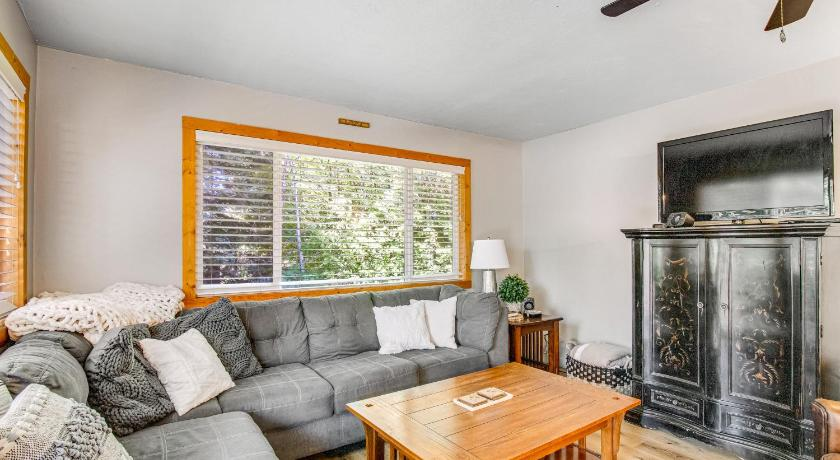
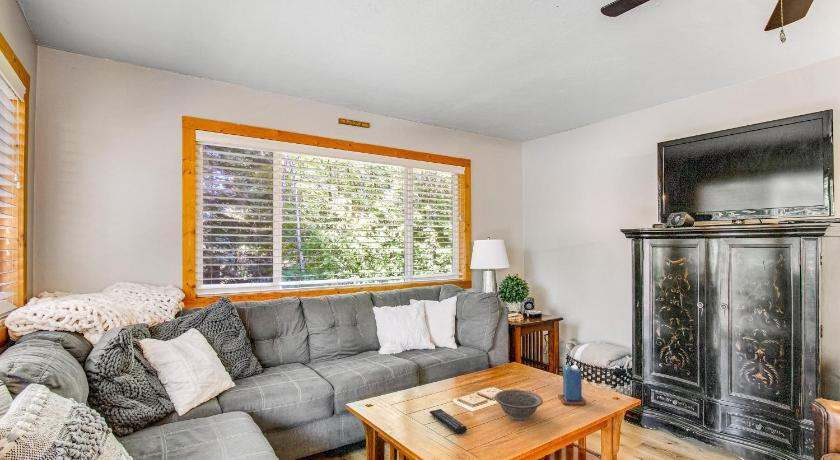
+ remote control (447, 420)
+ candle (571, 381)
+ decorative bowl (518, 407)
